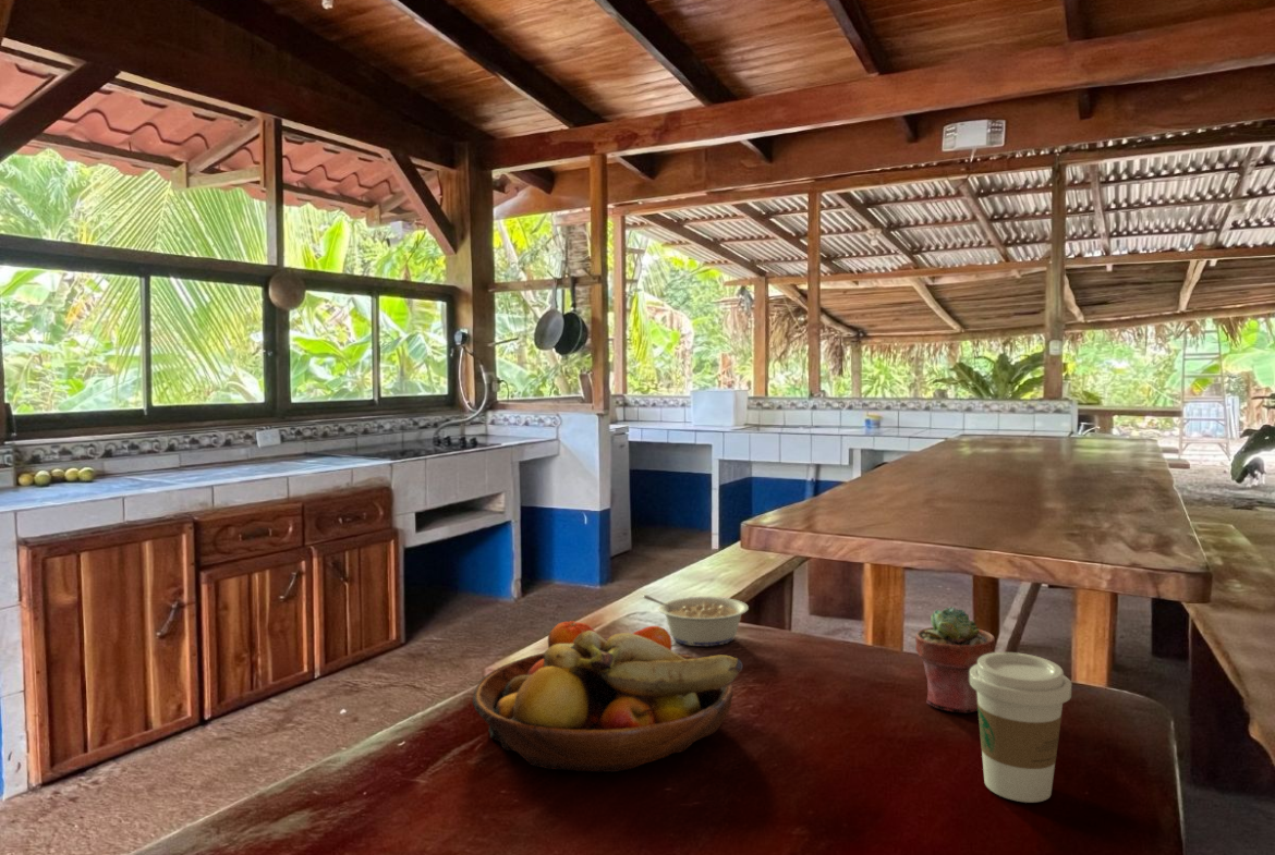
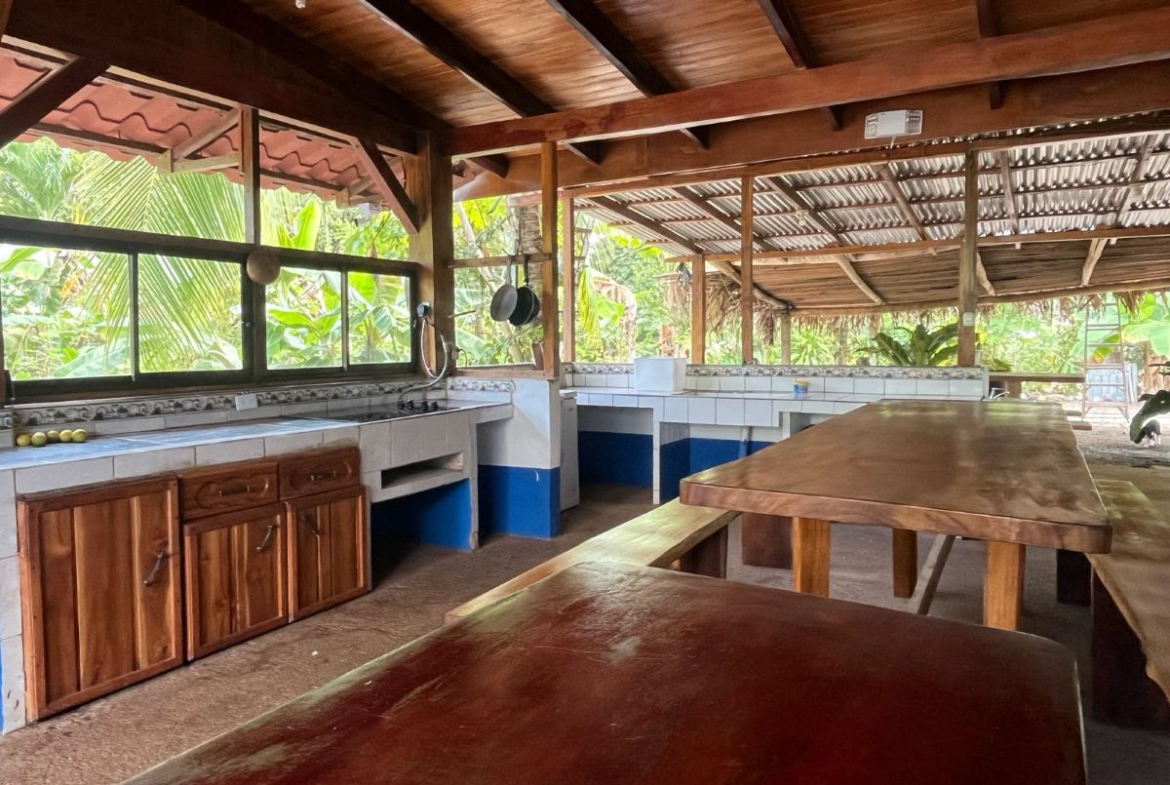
- coffee cup (1018, 725)
- legume (700, 619)
- fruit bowl (607, 673)
- potted succulent (955, 655)
